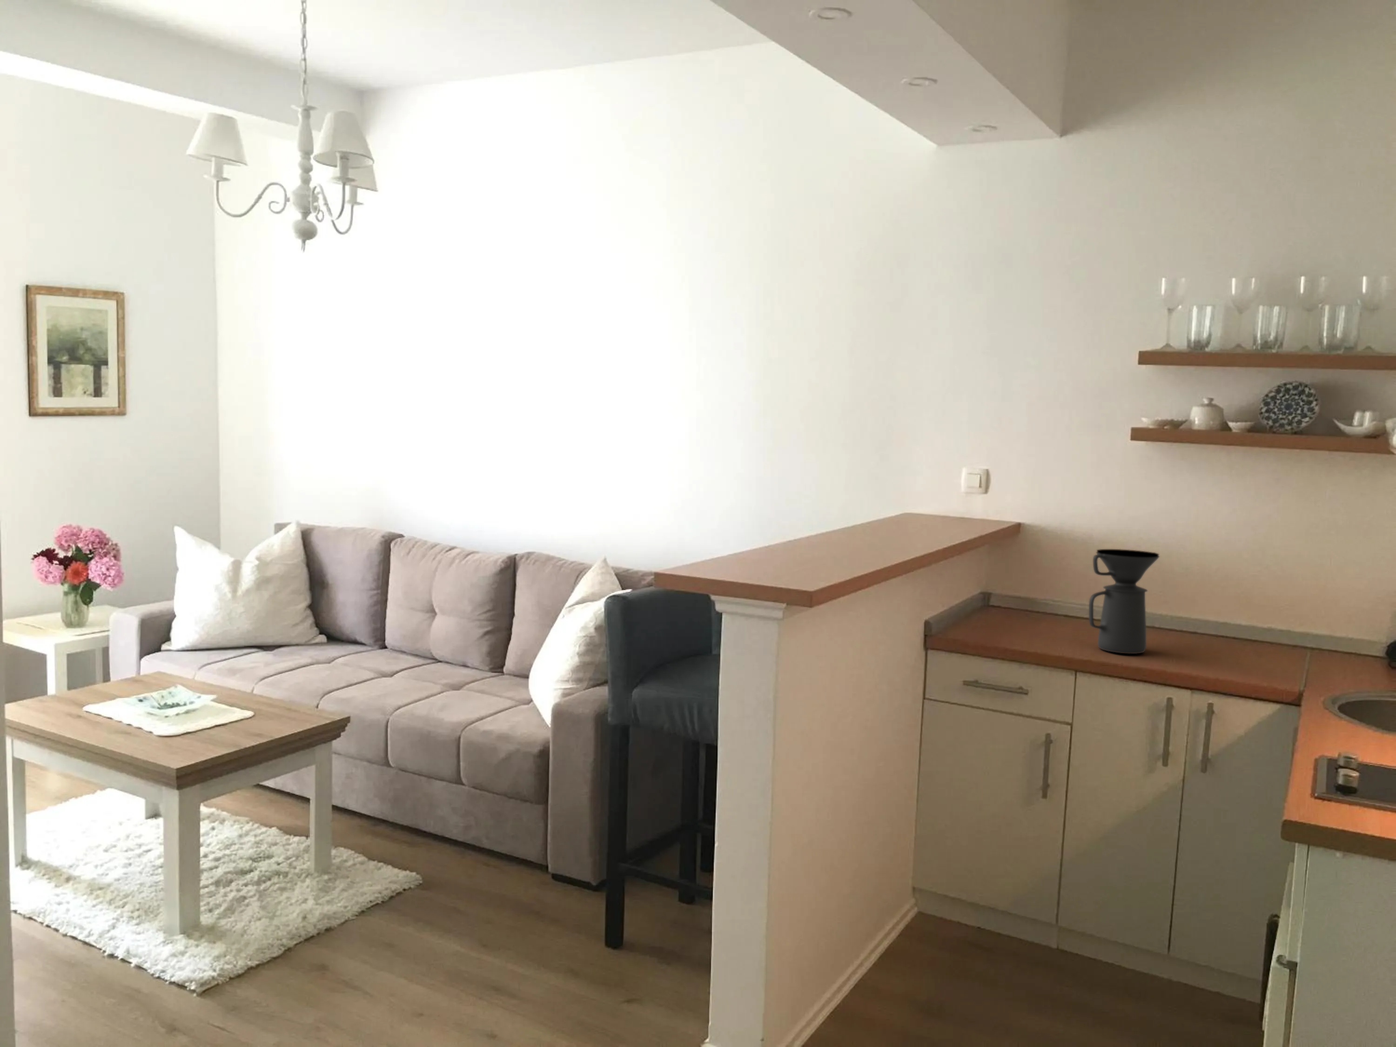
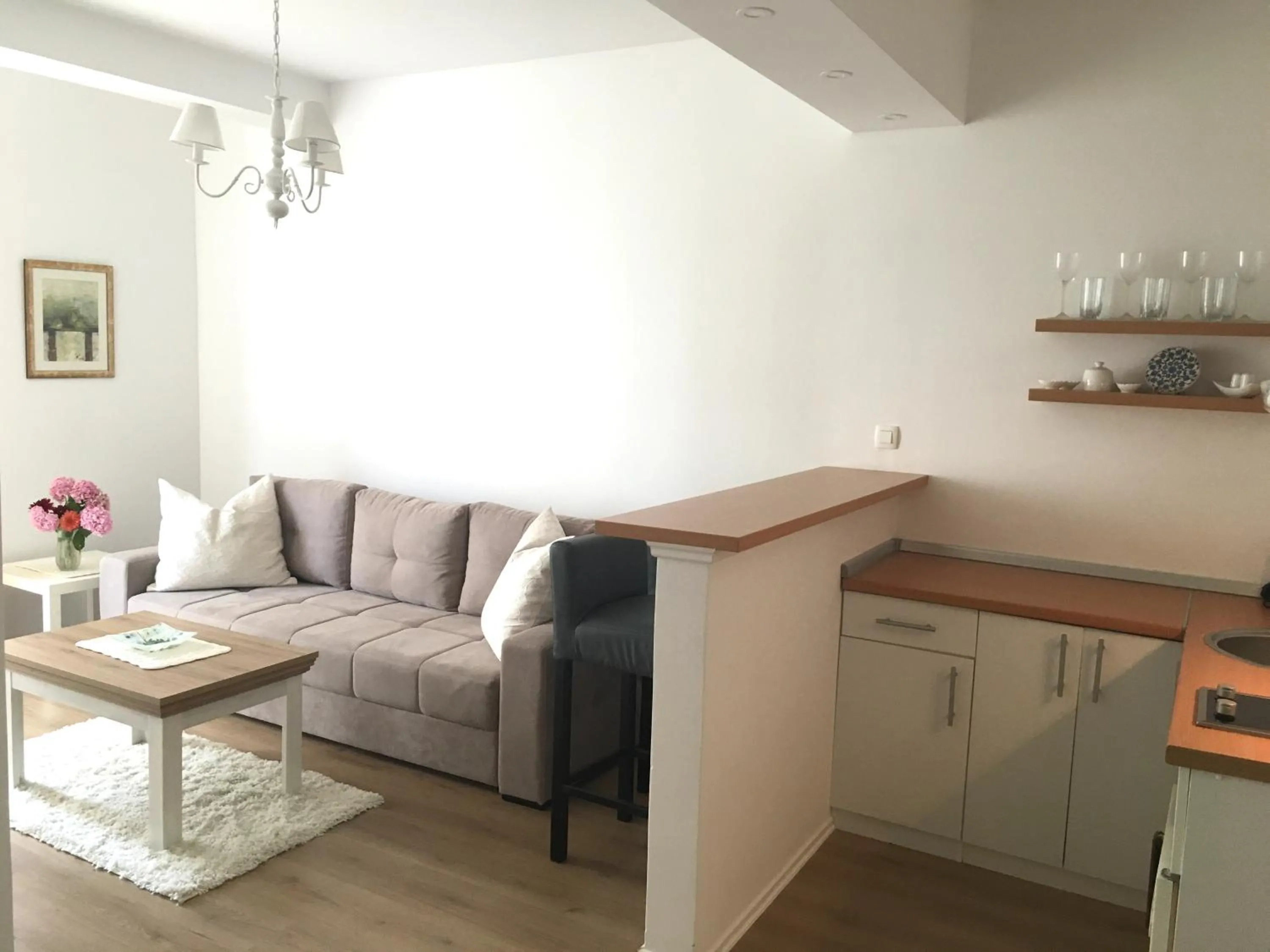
- coffee maker (1124, 600)
